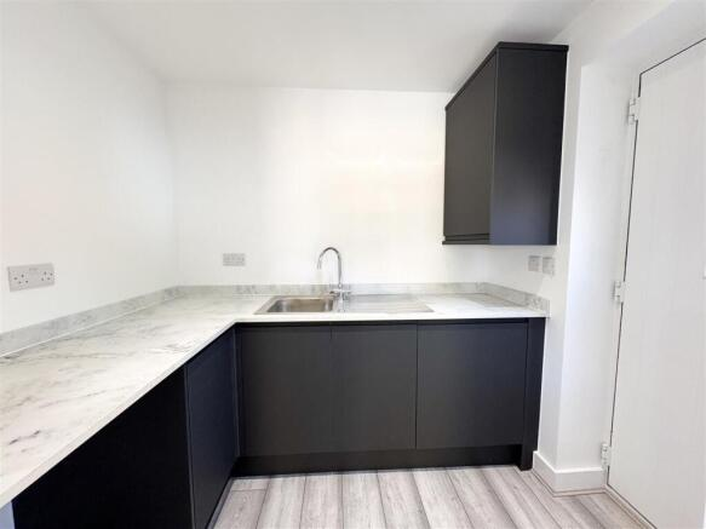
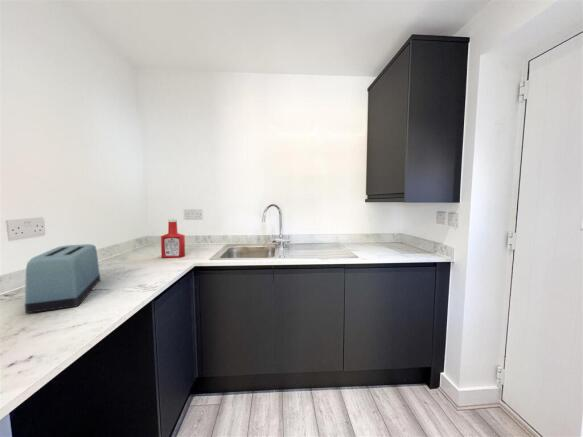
+ toaster (68, 272)
+ soap bottle (173, 237)
